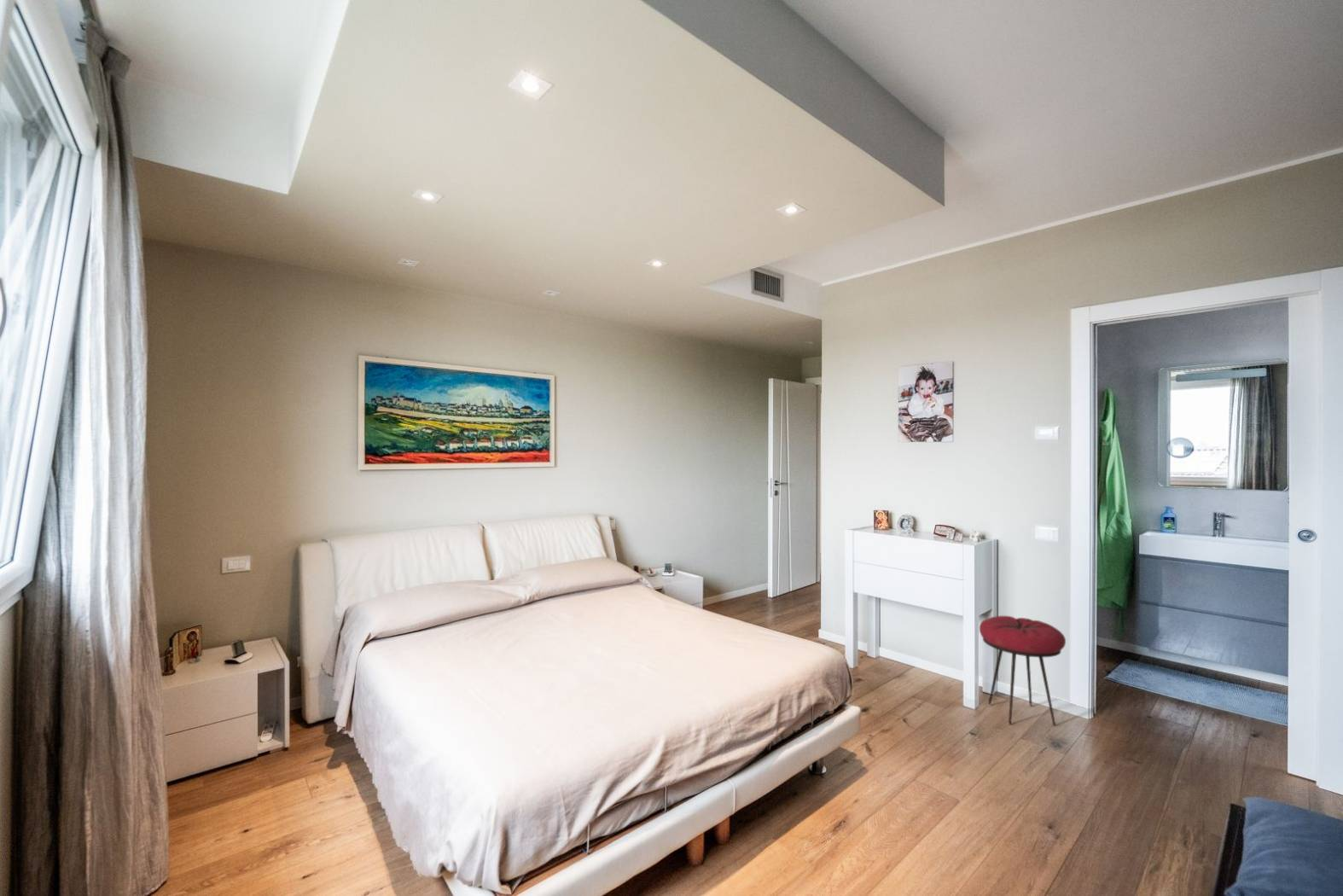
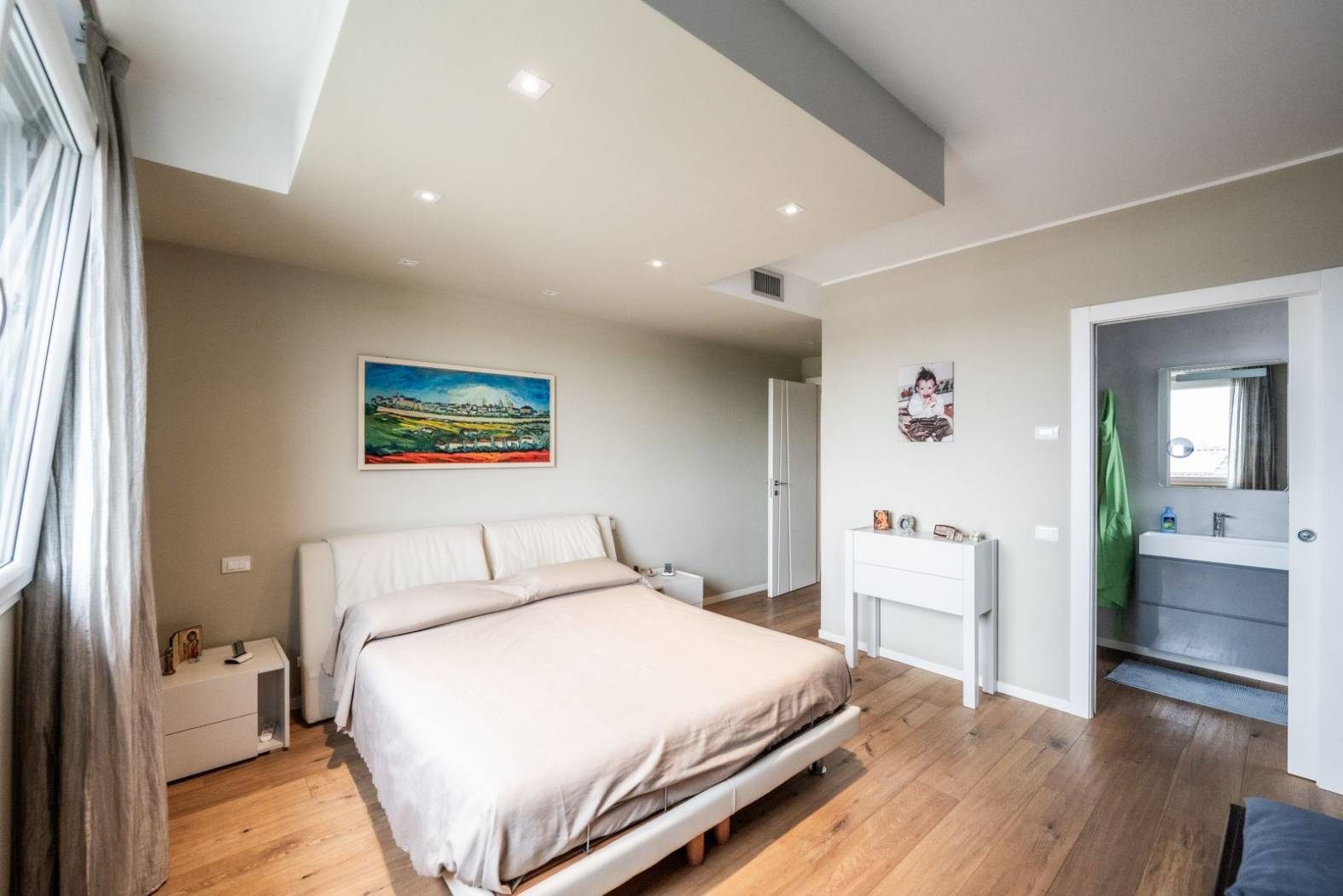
- stool (1015, 668)
